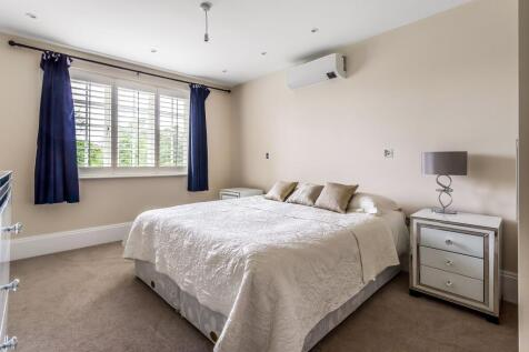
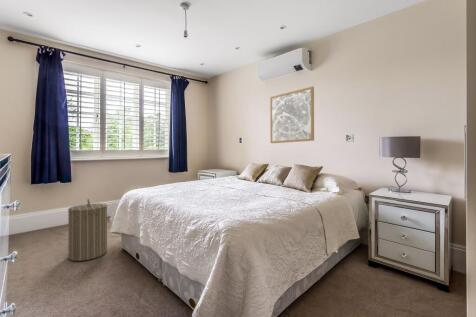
+ wall art (290, 117)
+ laundry hamper (88, 226)
